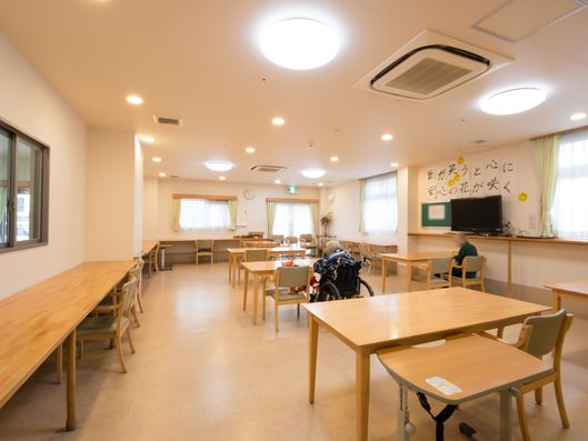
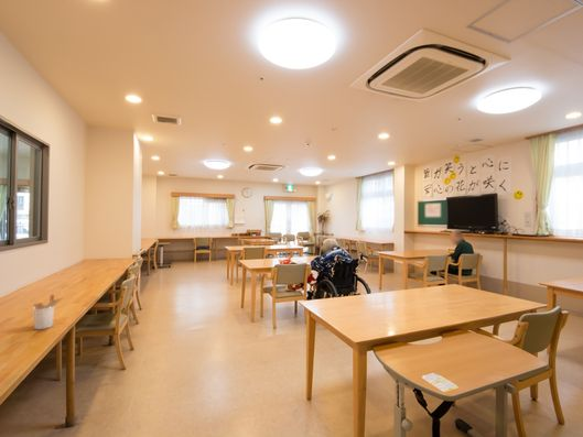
+ utensil holder (47, 312)
